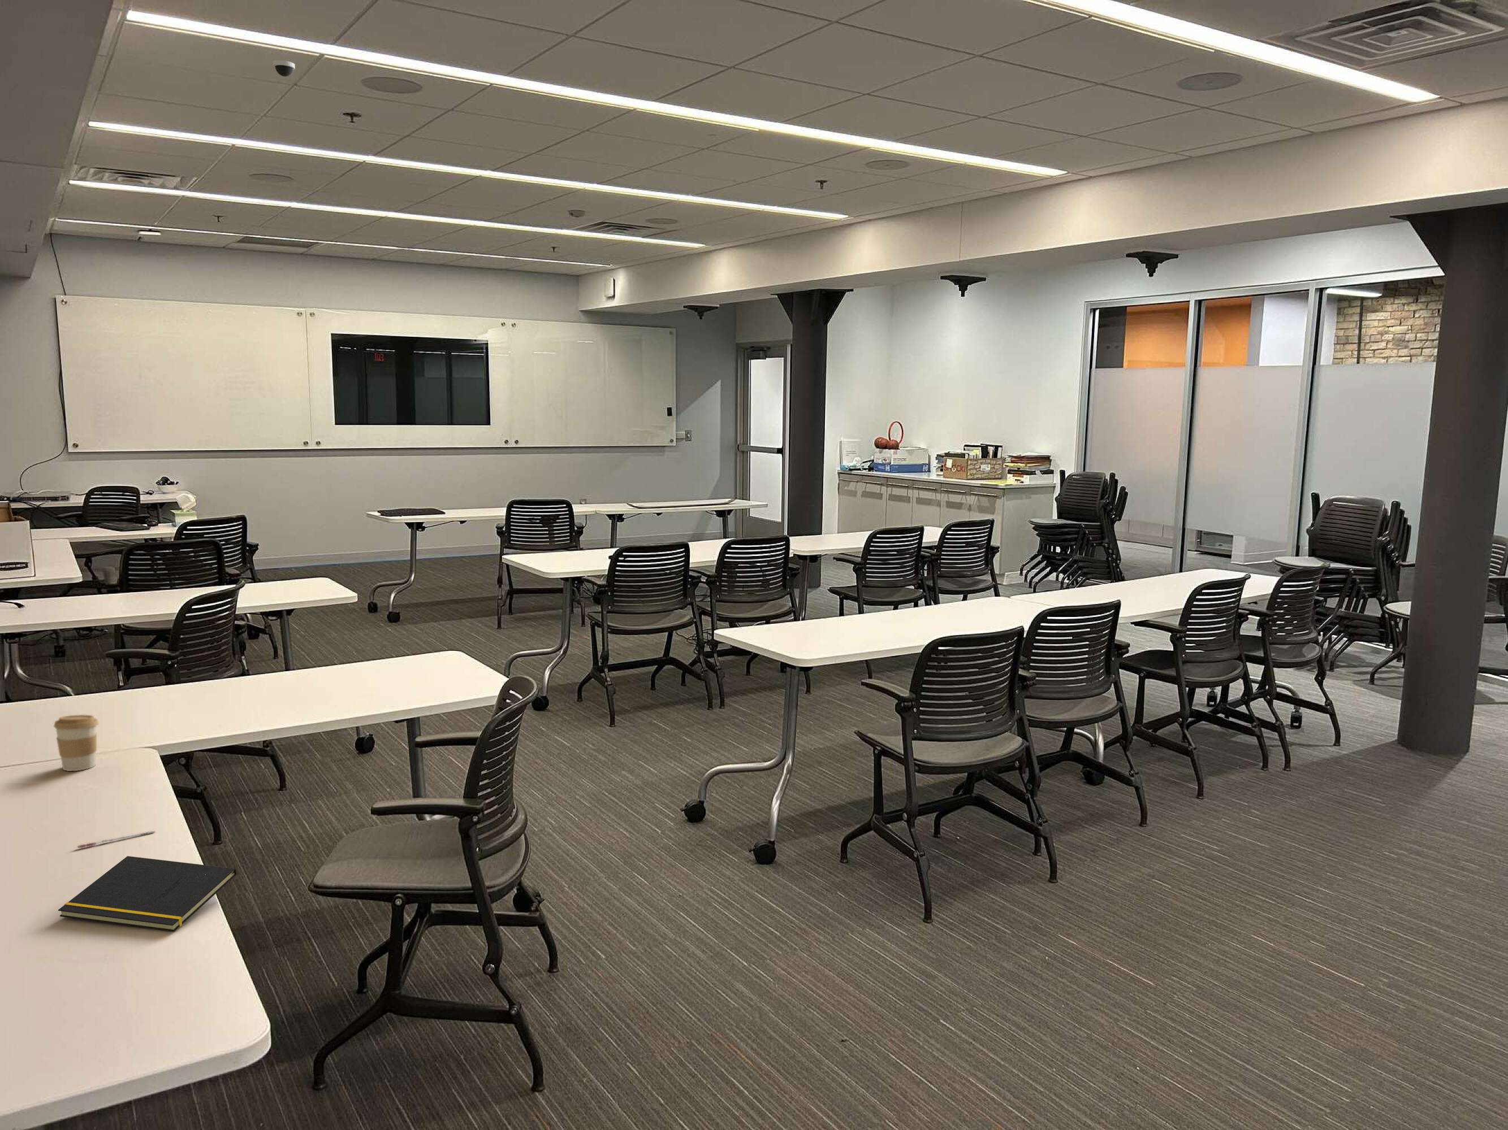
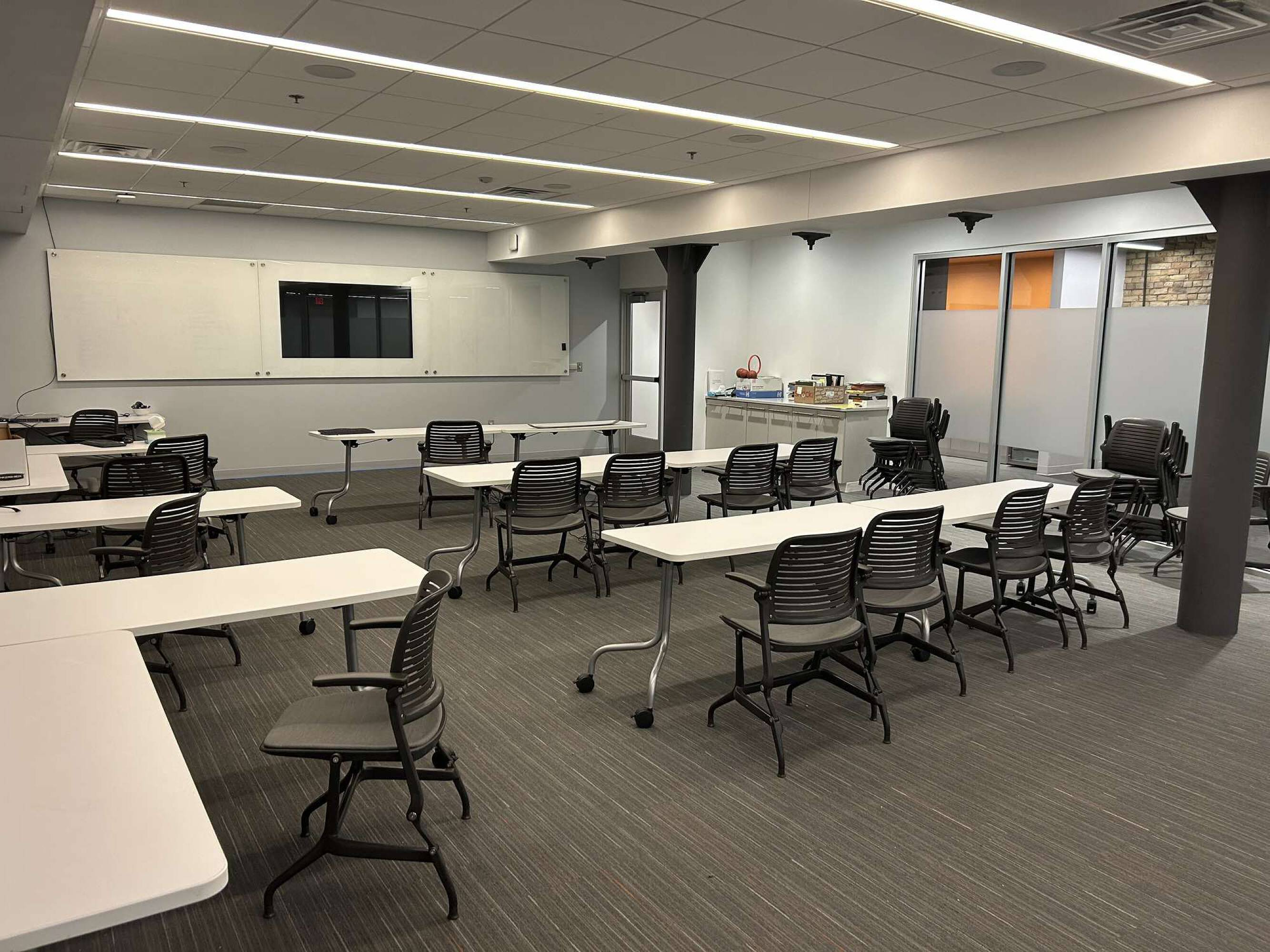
- dome security camera (284, 70)
- notepad (150, 891)
- coffee cup (77, 741)
- pen (118, 838)
